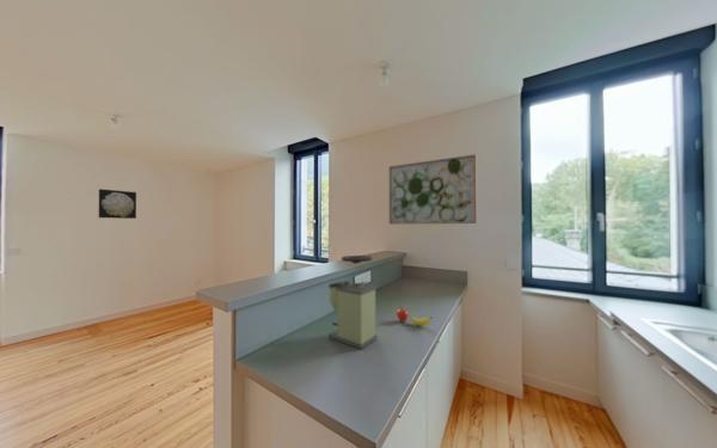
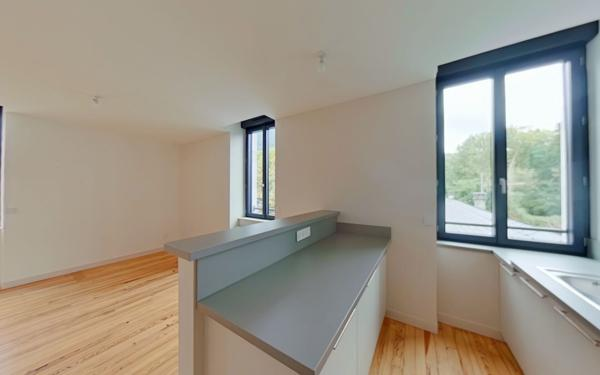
- fruit (413, 318)
- wall art (428, 192)
- wall art (117, 204)
- coffee grinder (349, 296)
